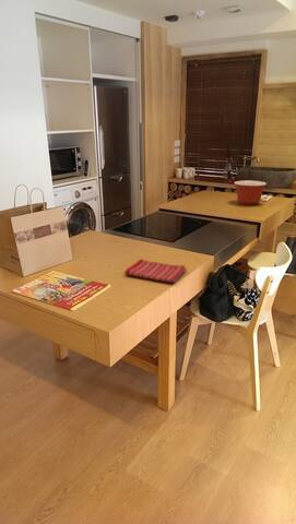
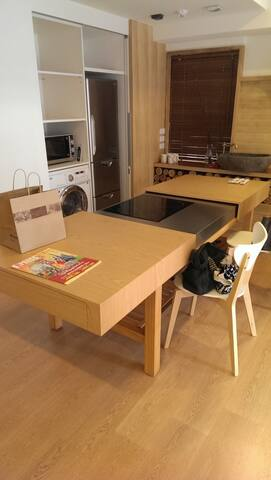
- dish towel (155, 270)
- mixing bowl (249, 193)
